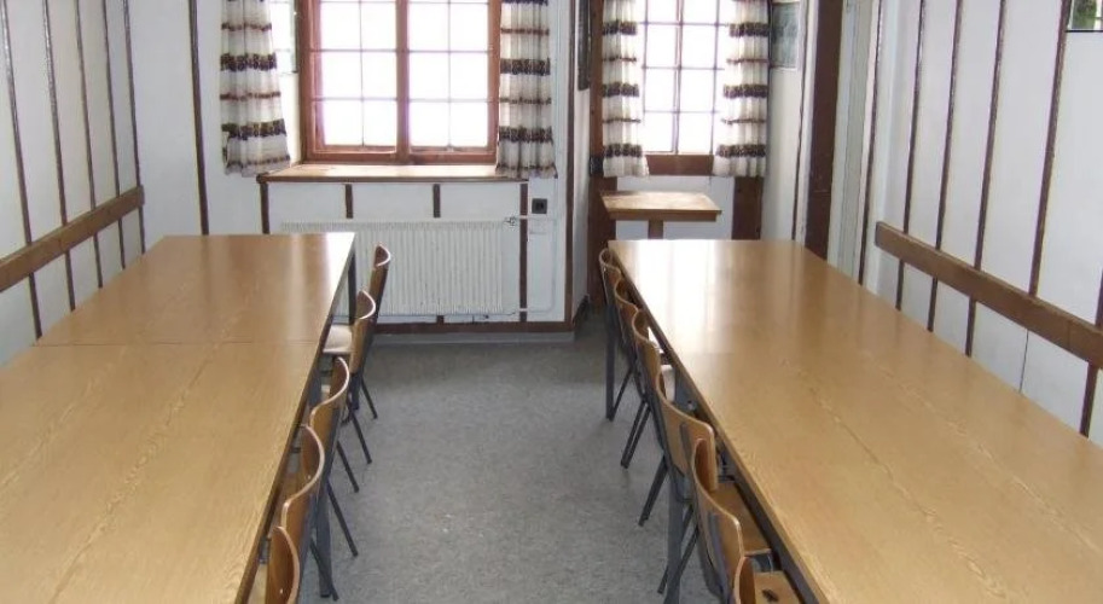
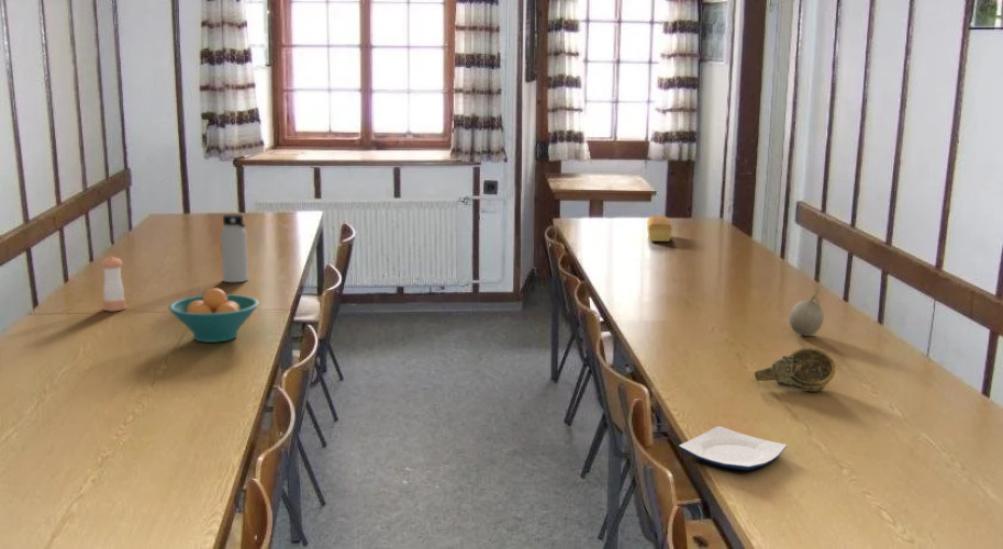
+ bread (658, 227)
+ decorative bowl (794, 370)
+ plate (732, 450)
+ fruit bowl (214, 313)
+ water bottle (234, 247)
+ fruit (809, 314)
+ pepper shaker (112, 282)
